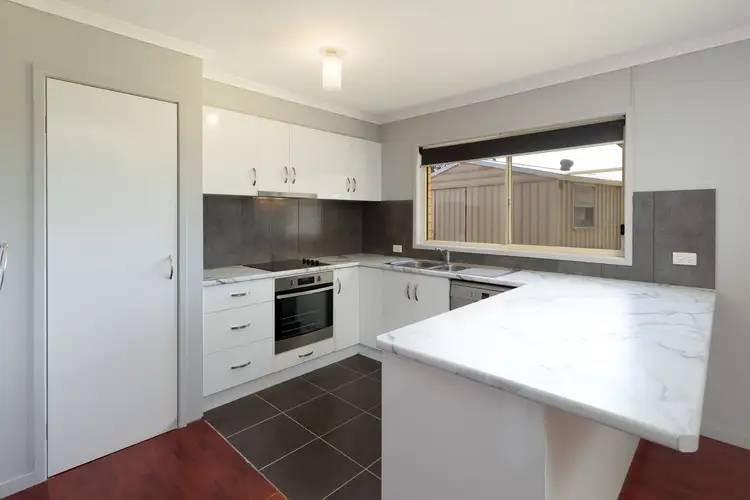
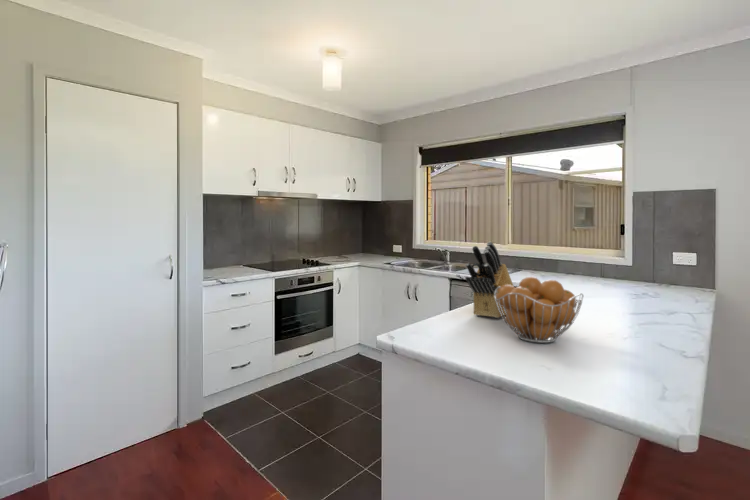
+ knife block (493, 278)
+ fruit basket (536, 308)
